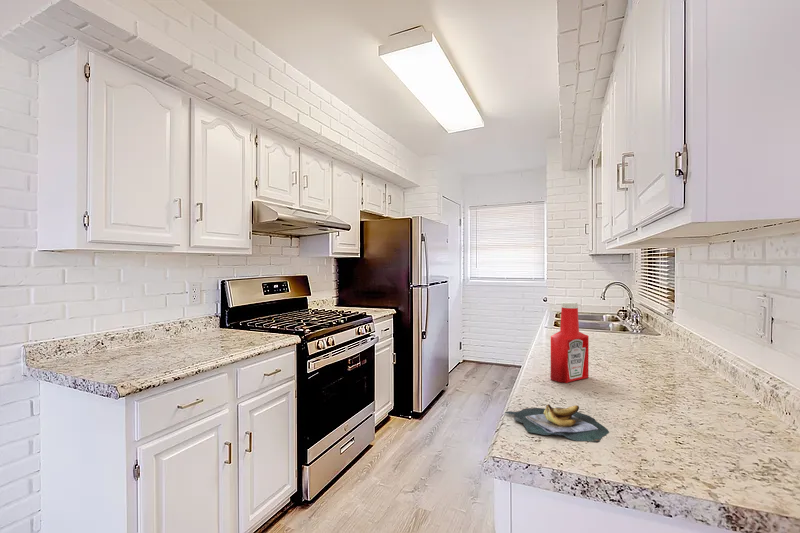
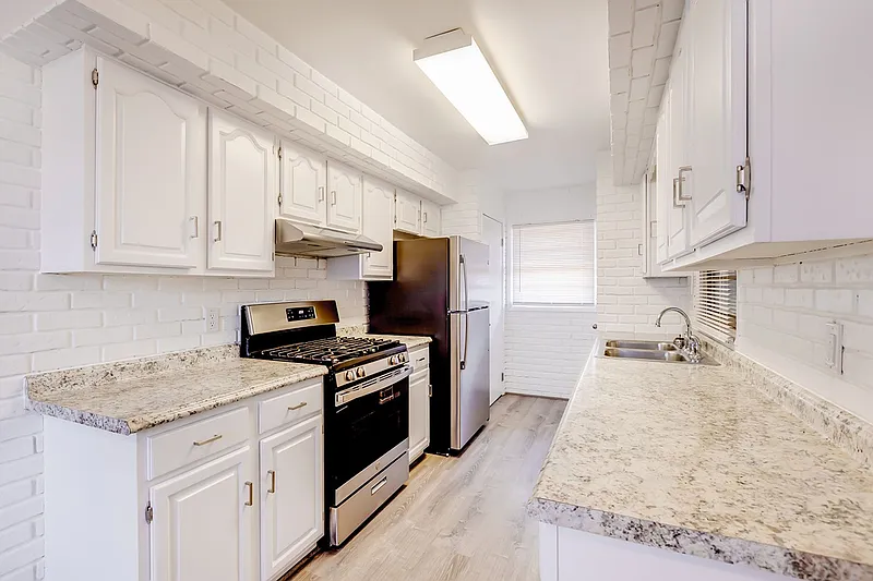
- banana bunch (557, 413)
- soap bottle (569, 340)
